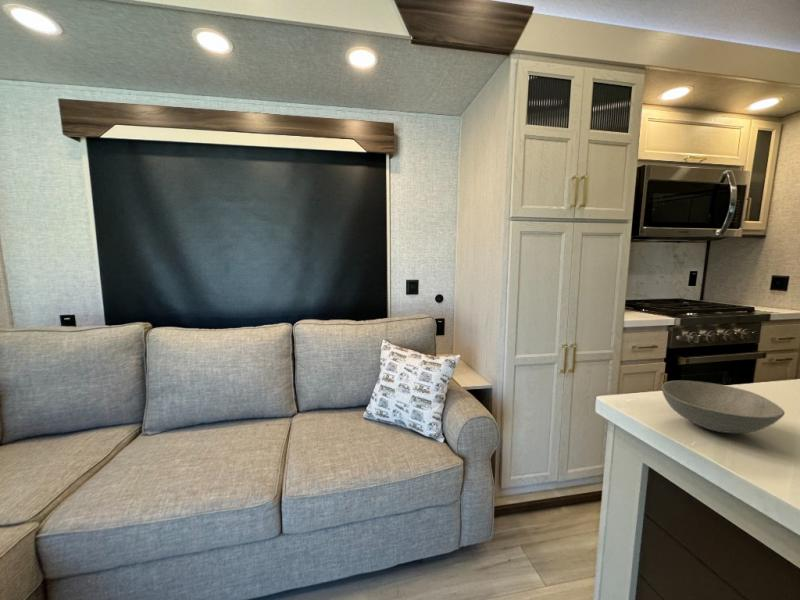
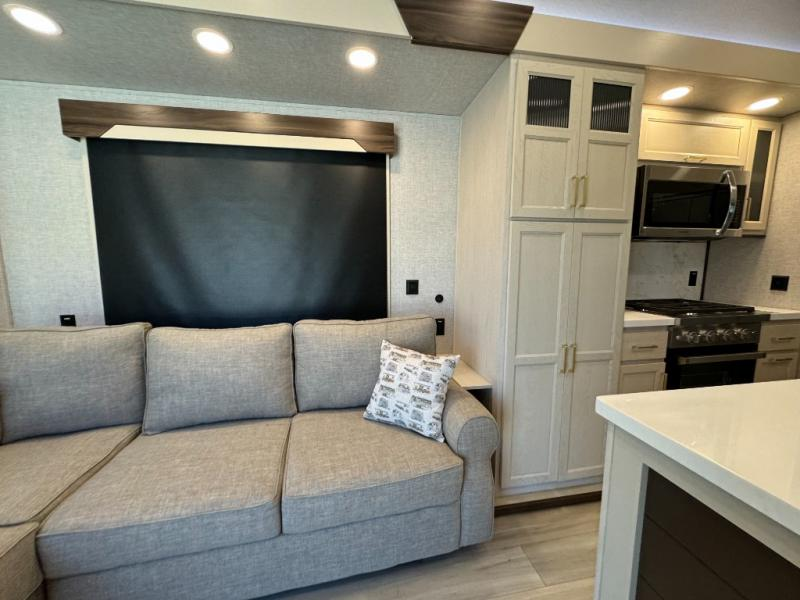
- soup bowl (715, 410)
